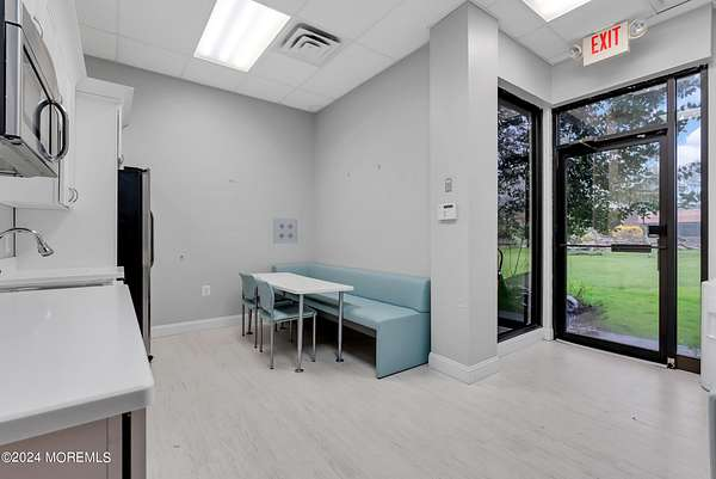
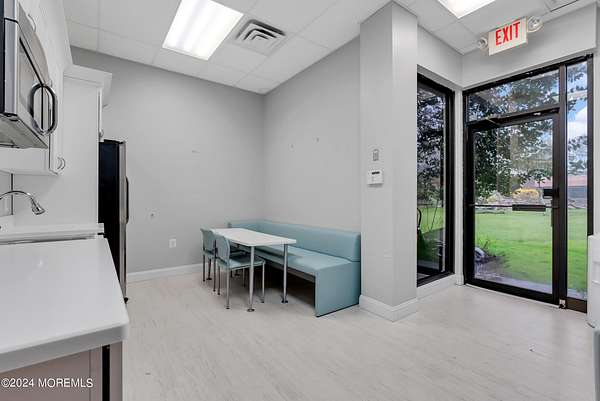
- wall art (285, 231)
